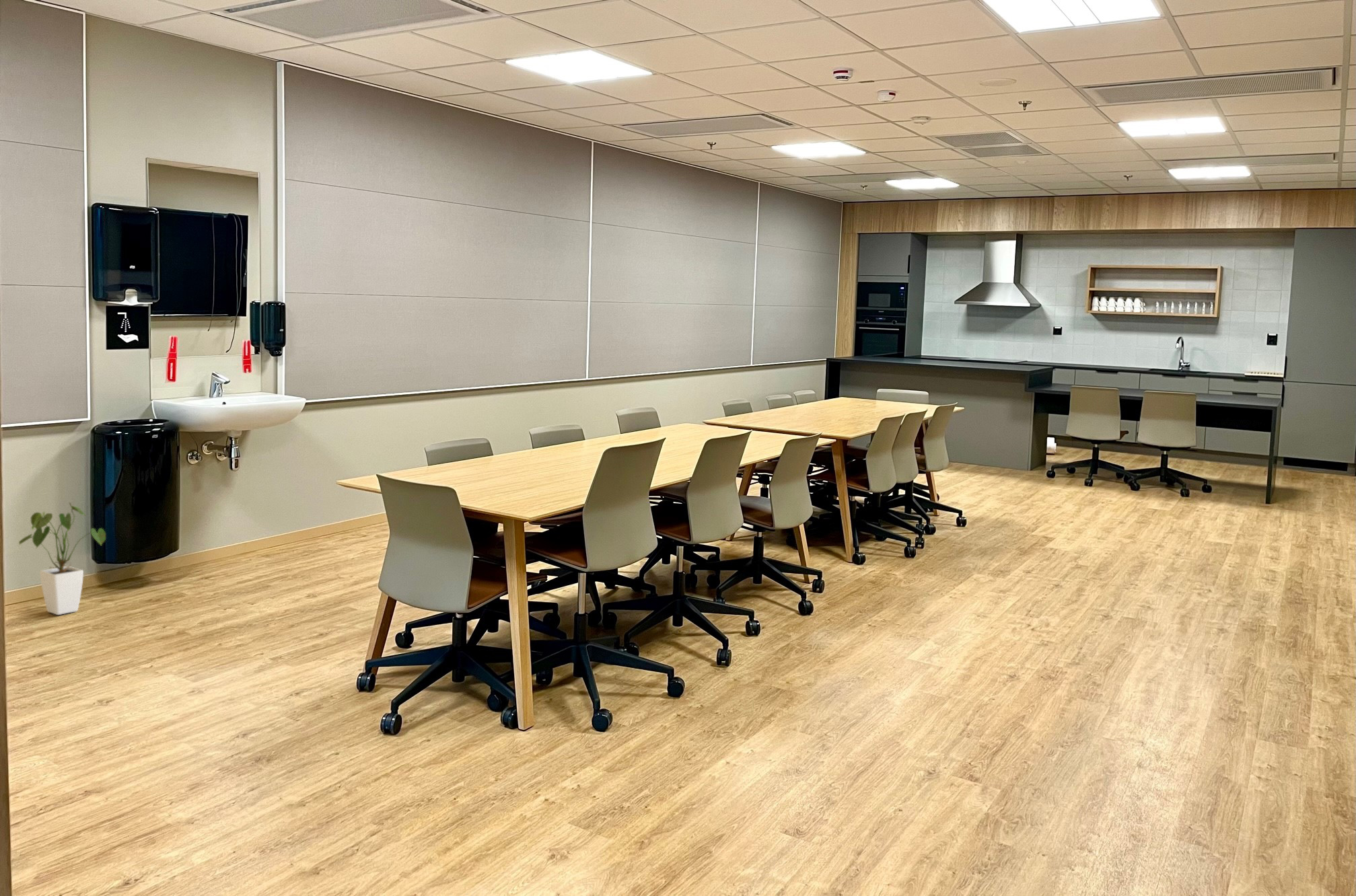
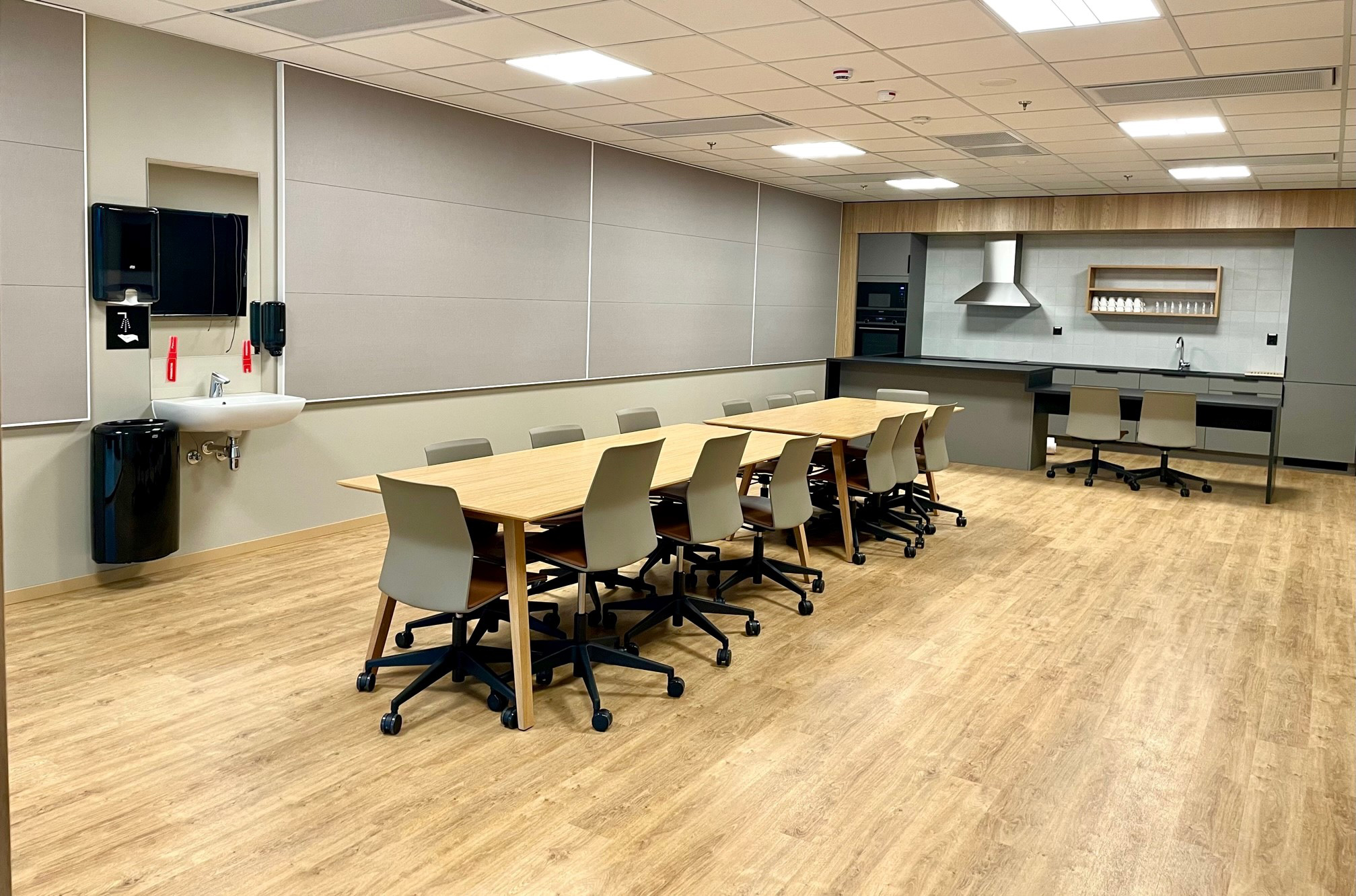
- house plant (69, 558)
